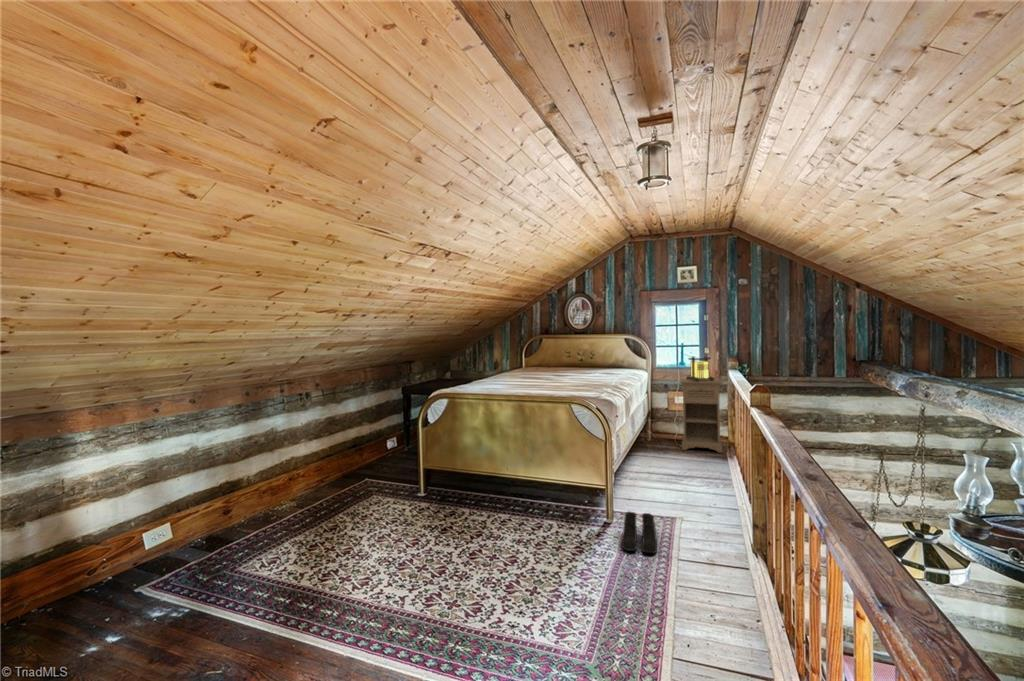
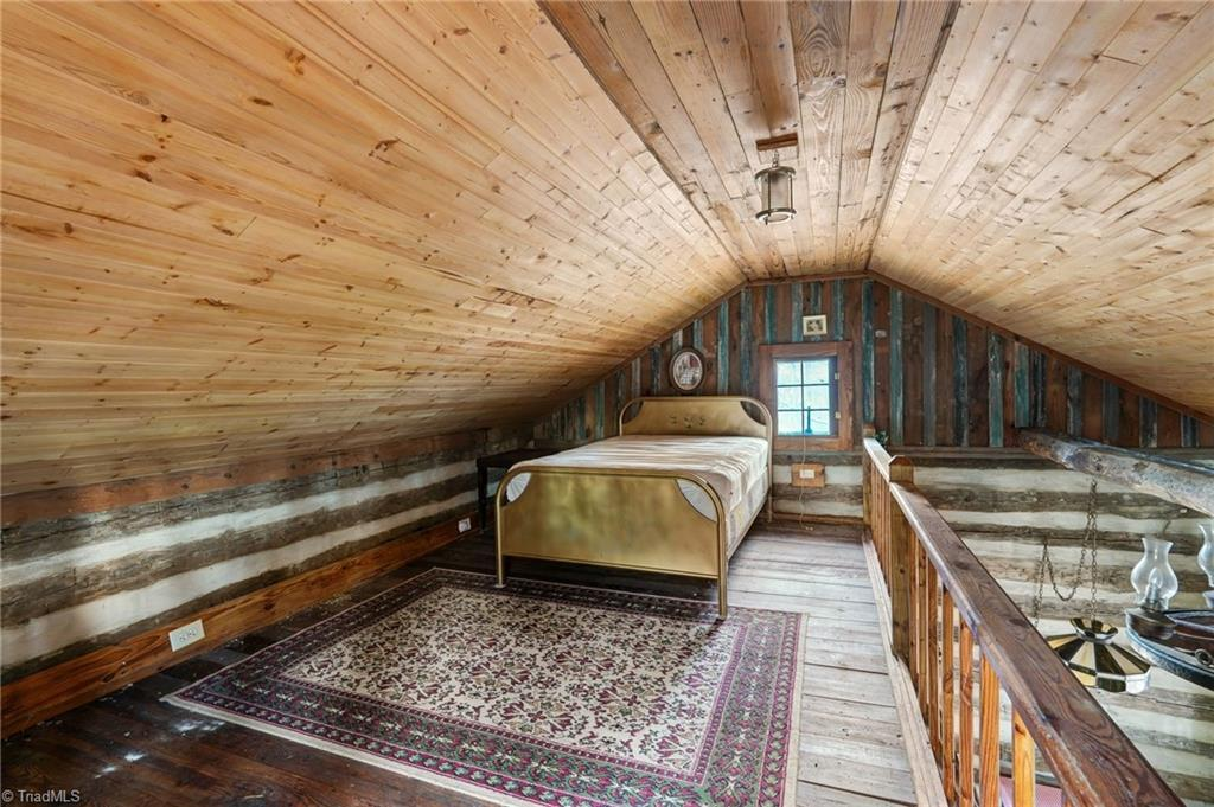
- nightstand (701, 413)
- lantern (700, 368)
- boots (636, 529)
